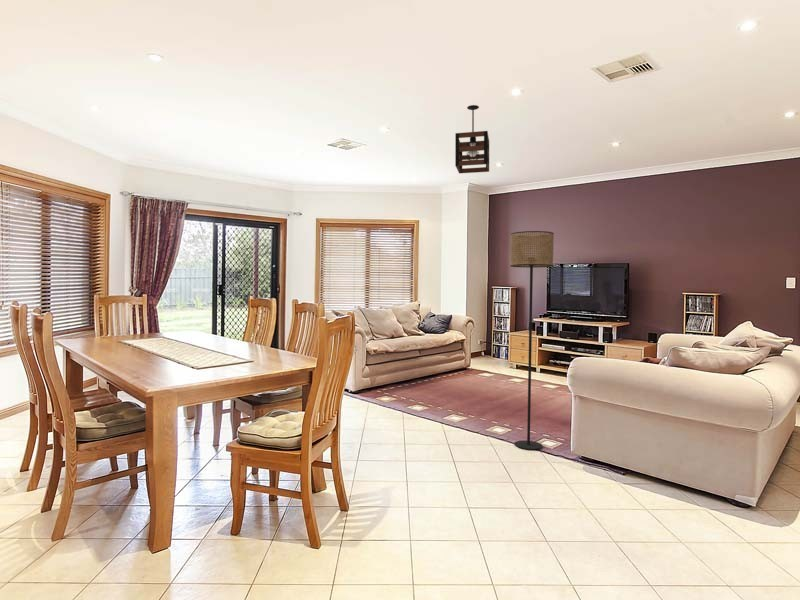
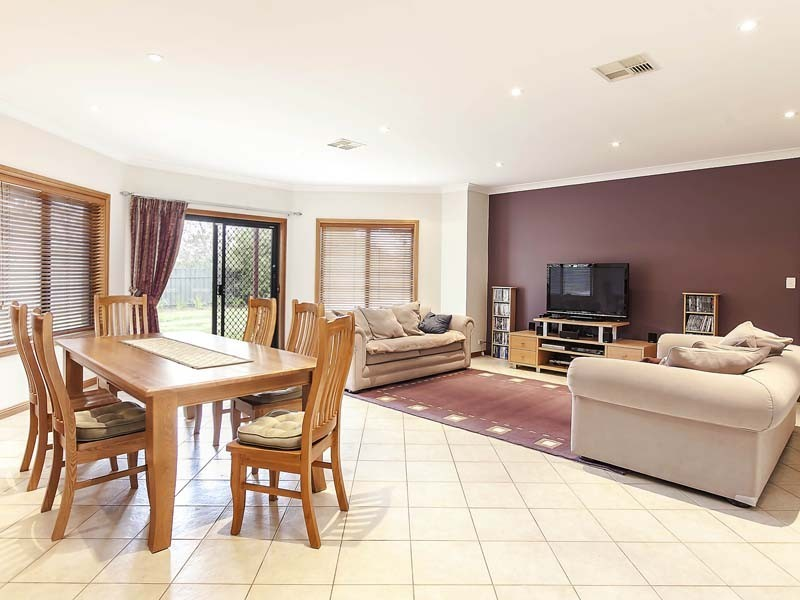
- floor lamp (530, 339)
- pendant light (472, 138)
